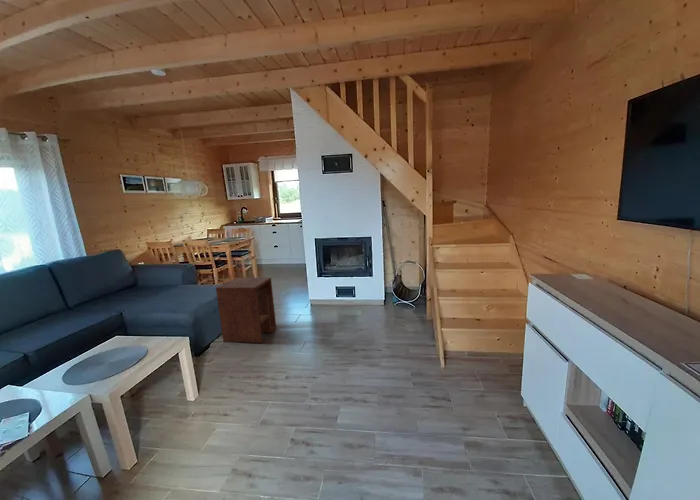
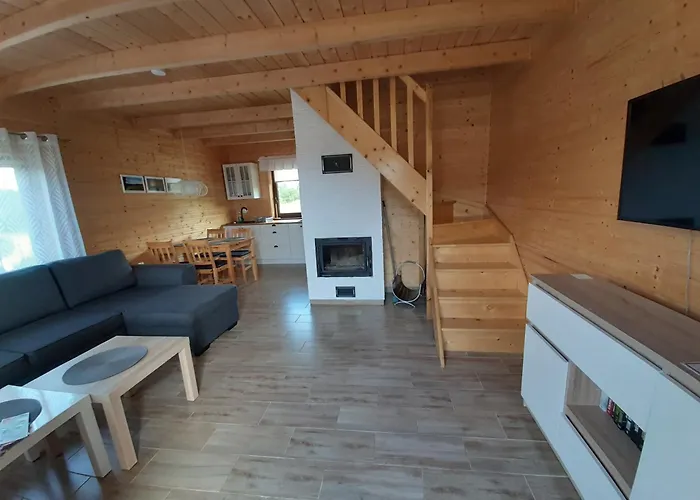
- side table (247, 308)
